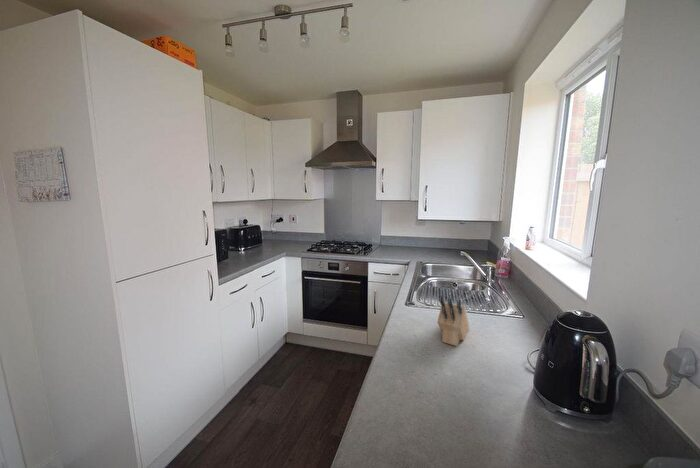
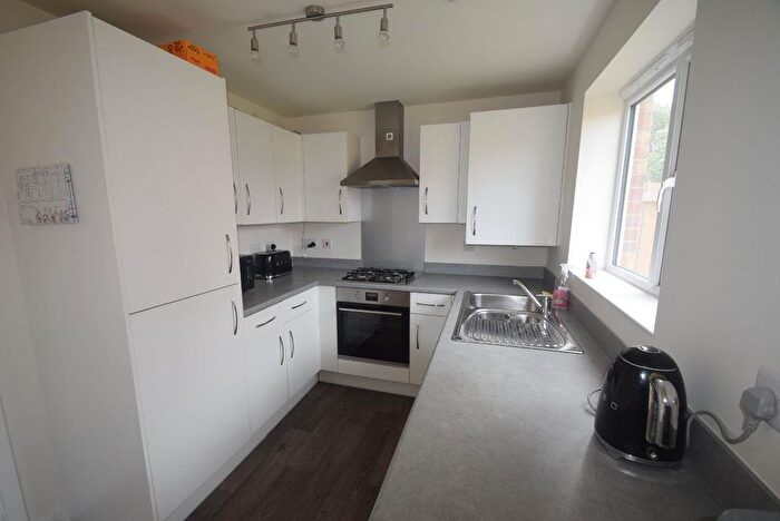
- knife block (454, 314)
